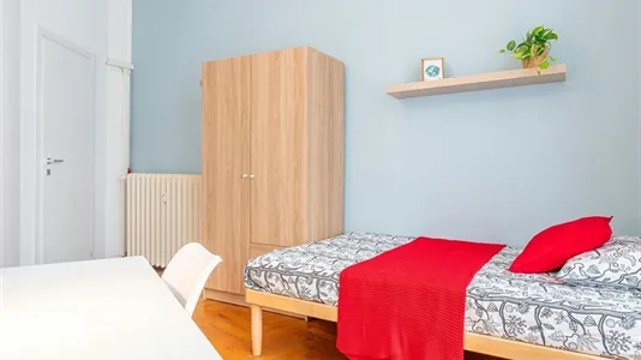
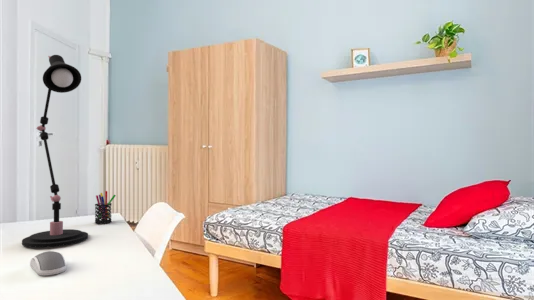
+ pen holder (105, 206)
+ computer mouse (48, 260)
+ desk lamp (47, 147)
